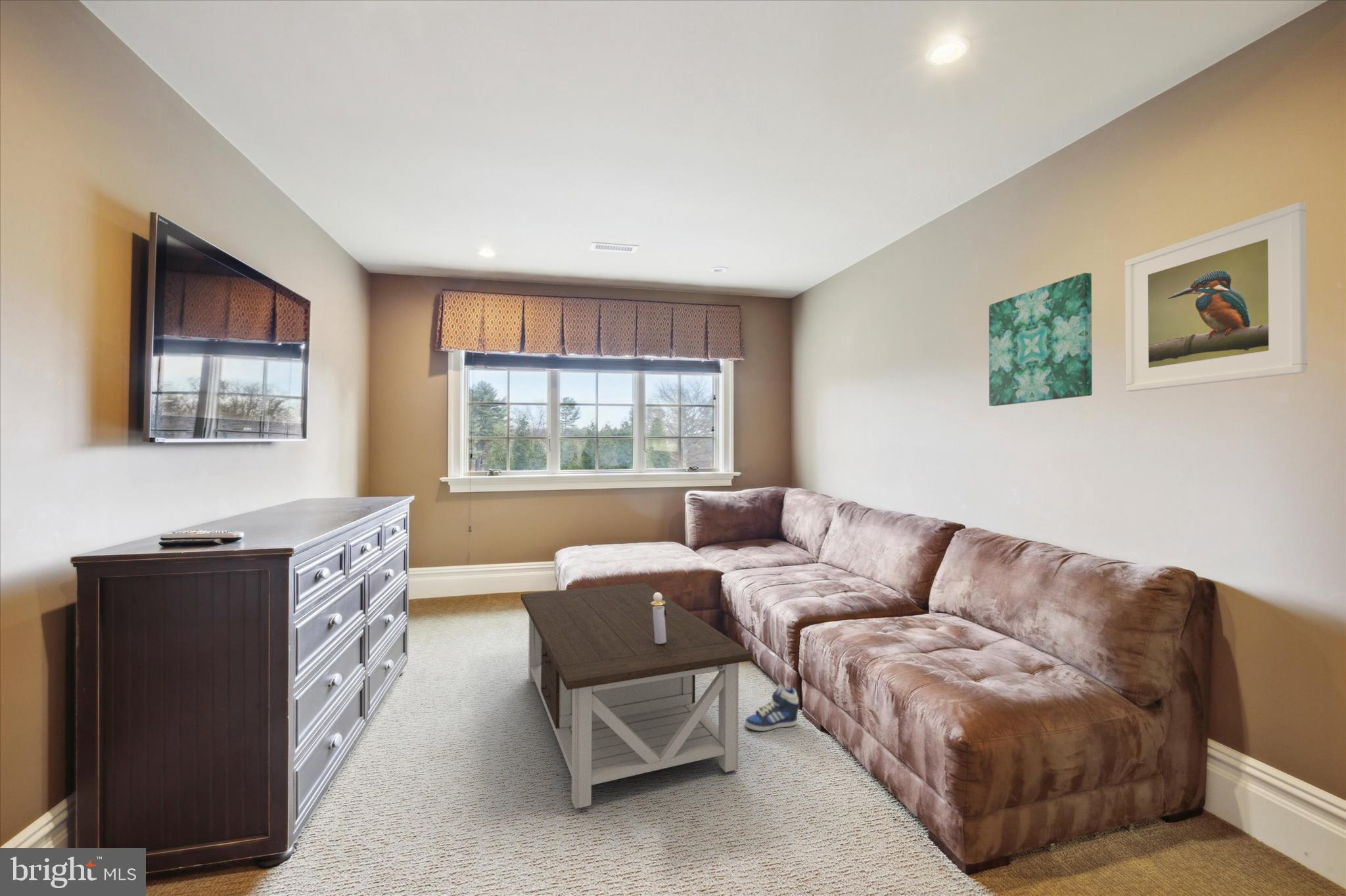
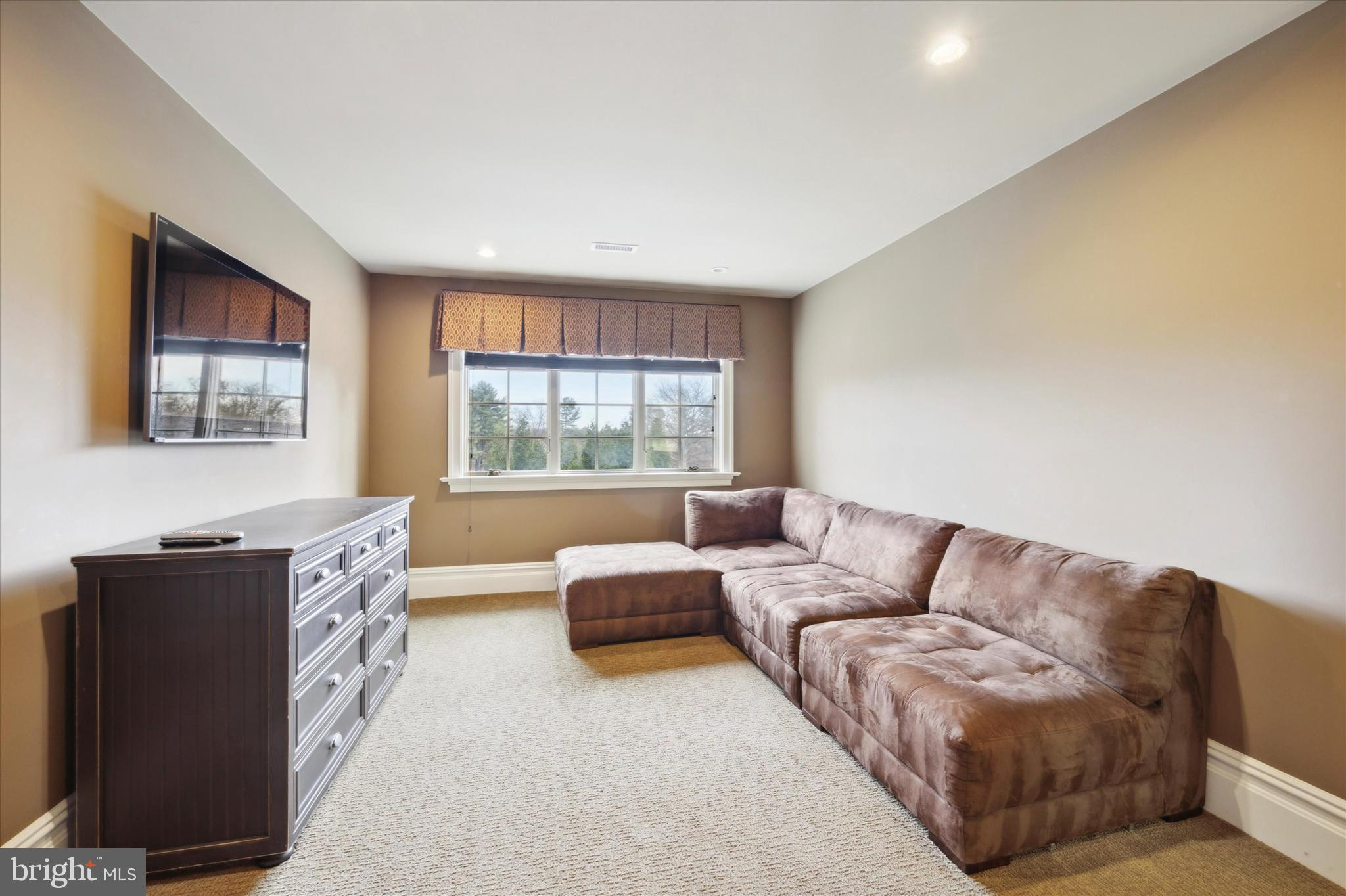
- perfume bottle (661, 617)
- sneaker (772, 704)
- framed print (1204, 309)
- wall art (1036, 346)
- coffee table (616, 667)
